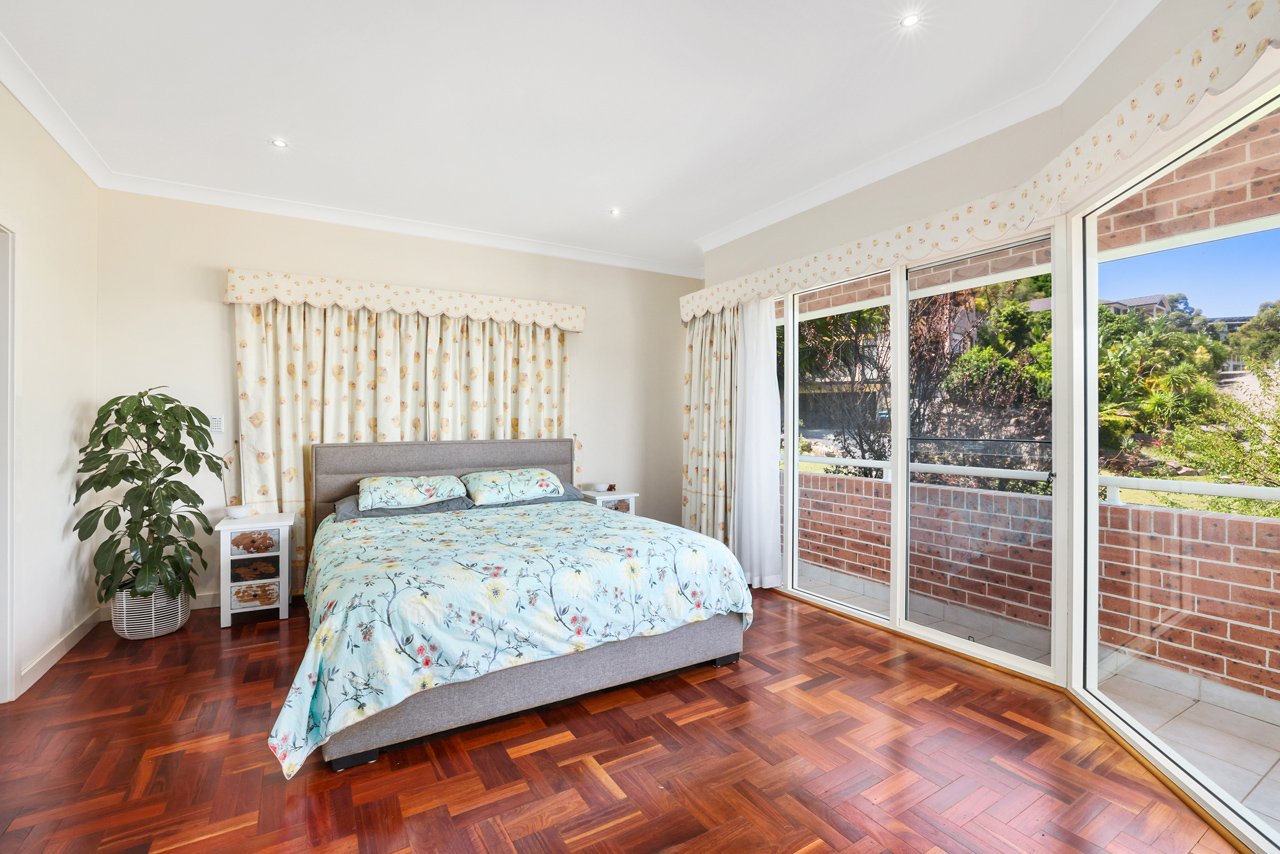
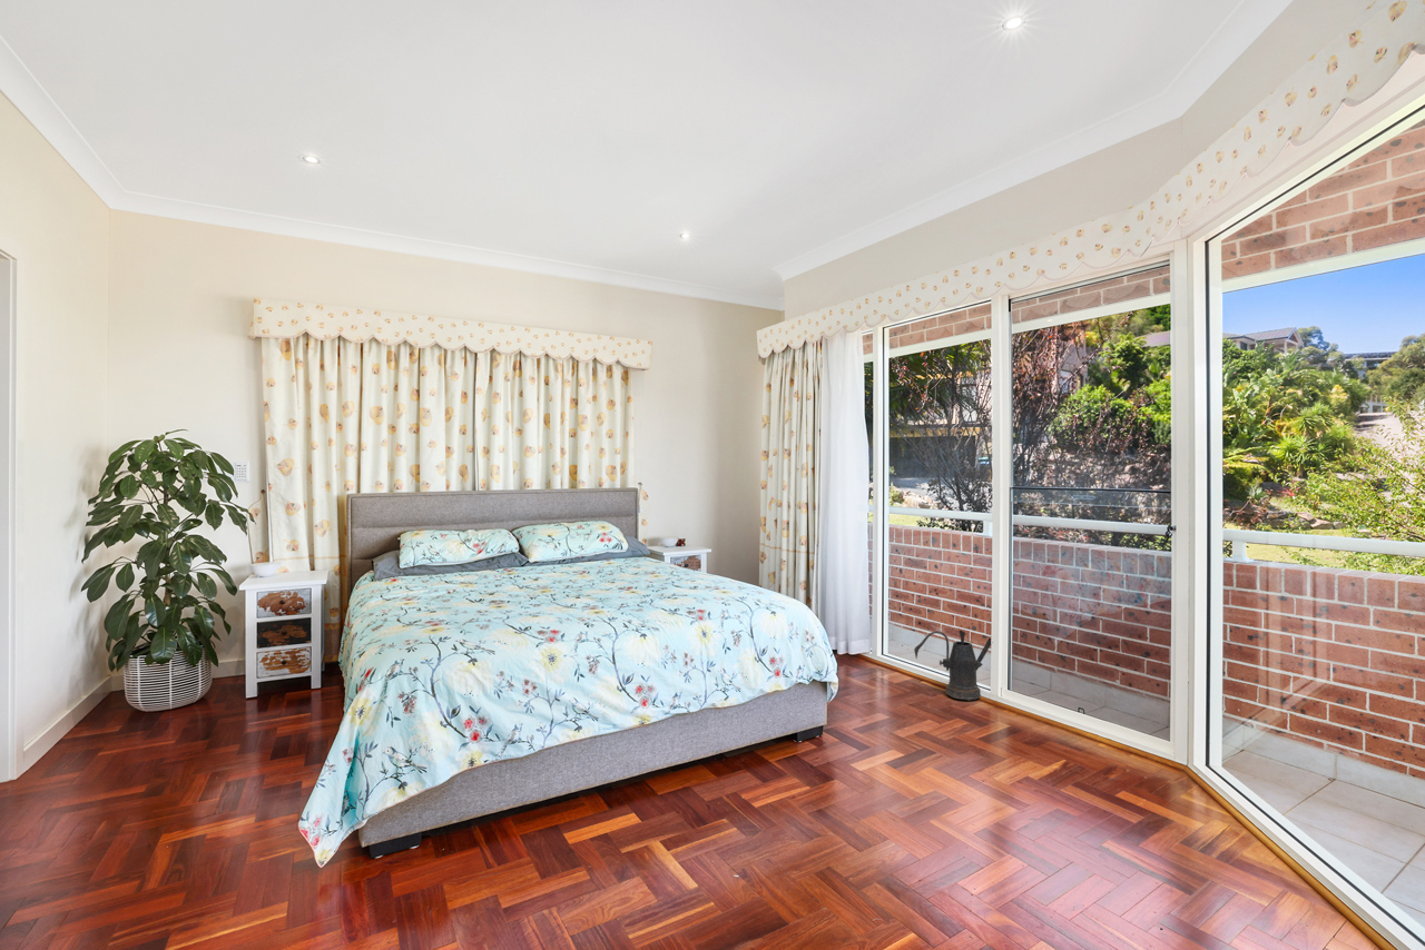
+ watering can (954, 663)
